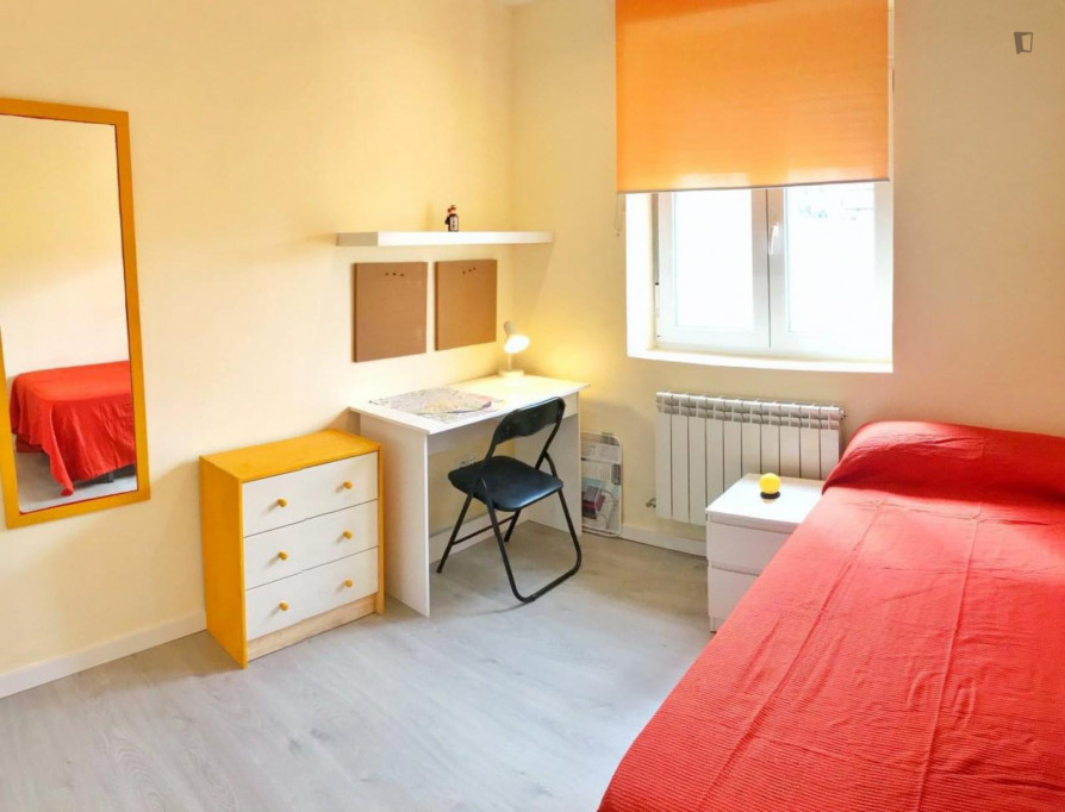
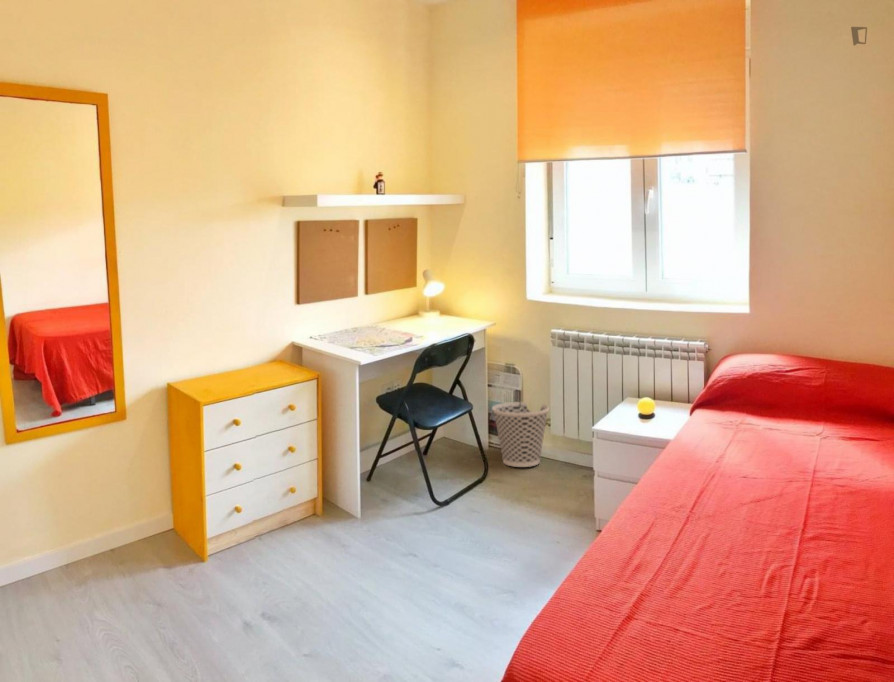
+ wastebasket (520, 434)
